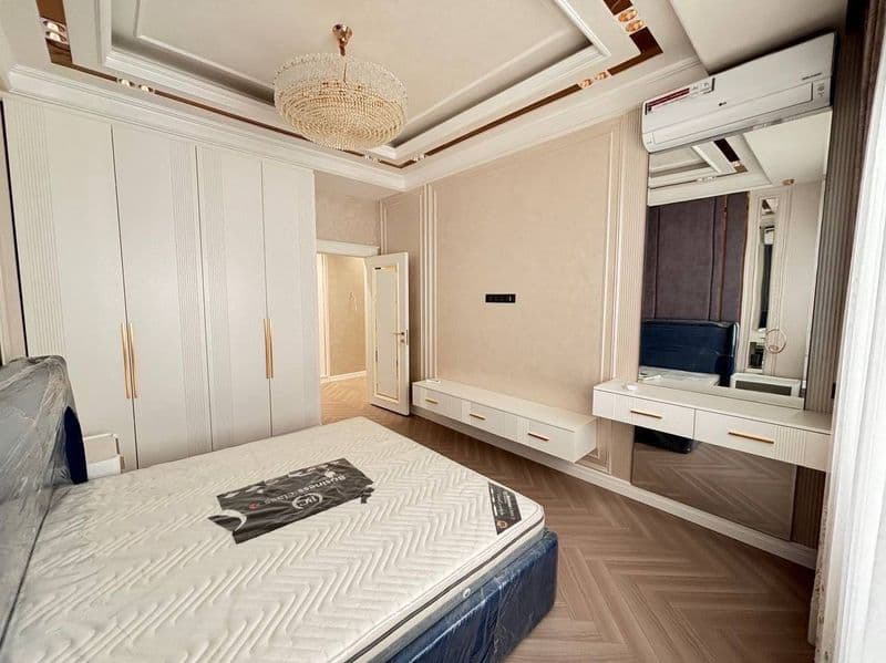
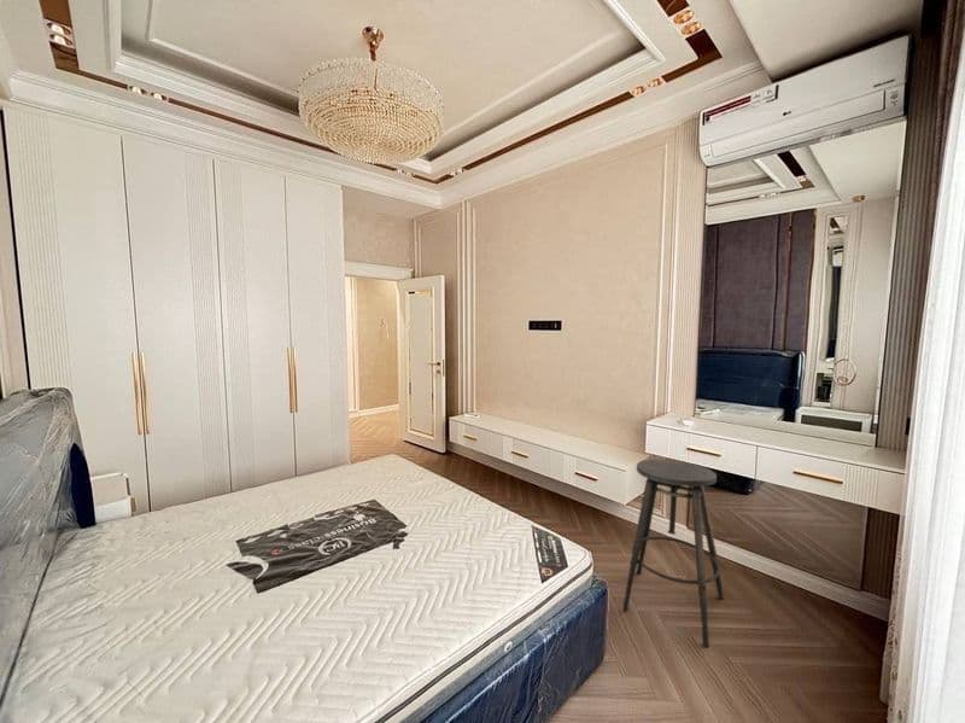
+ stool (678, 540)
